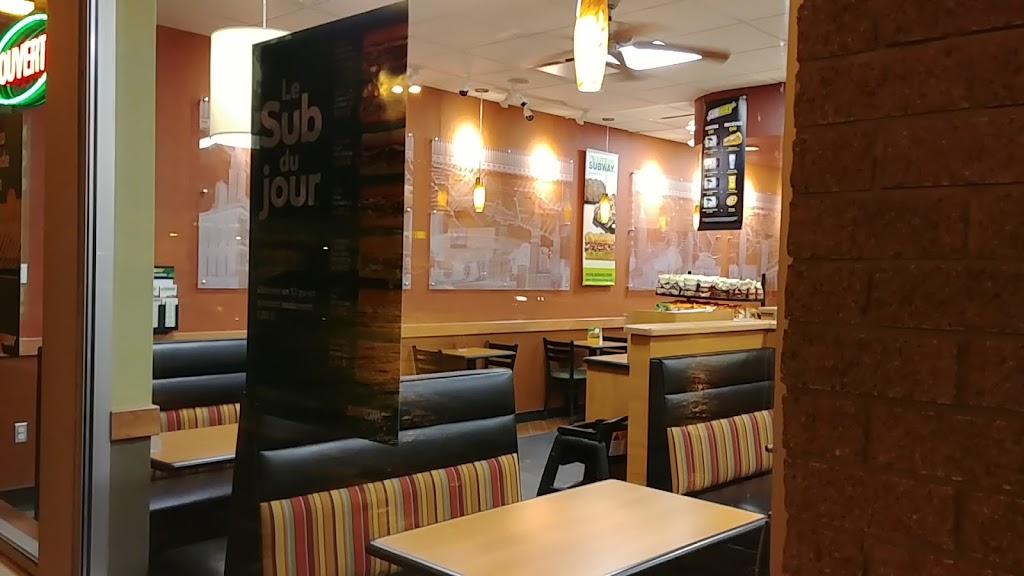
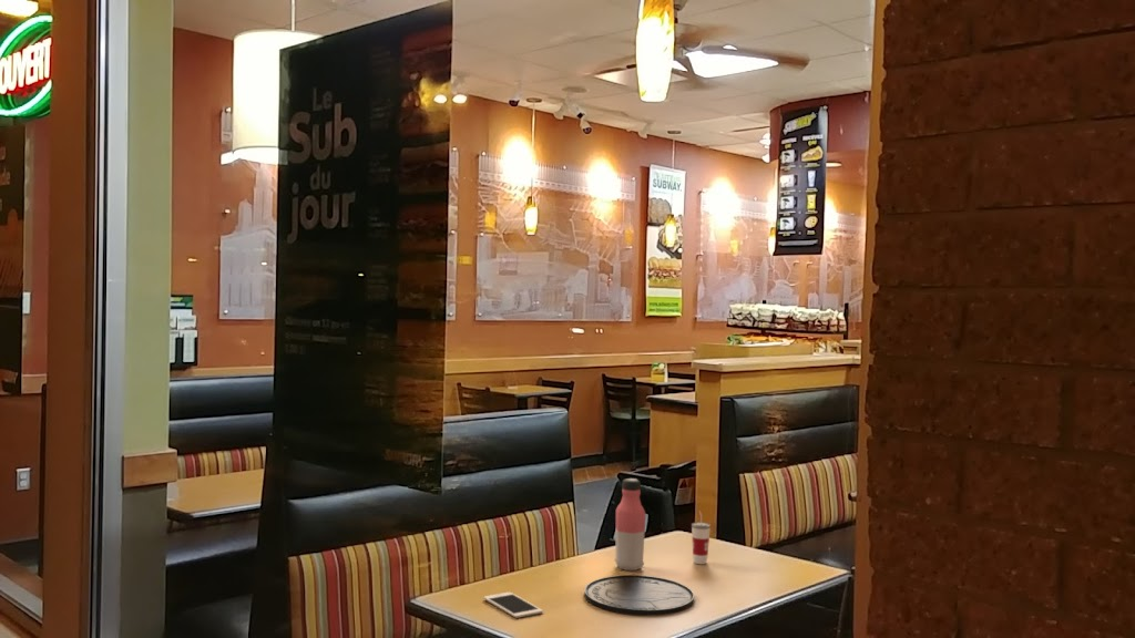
+ cell phone (512, 604)
+ plate (638, 594)
+ cup (701, 536)
+ water bottle (630, 523)
